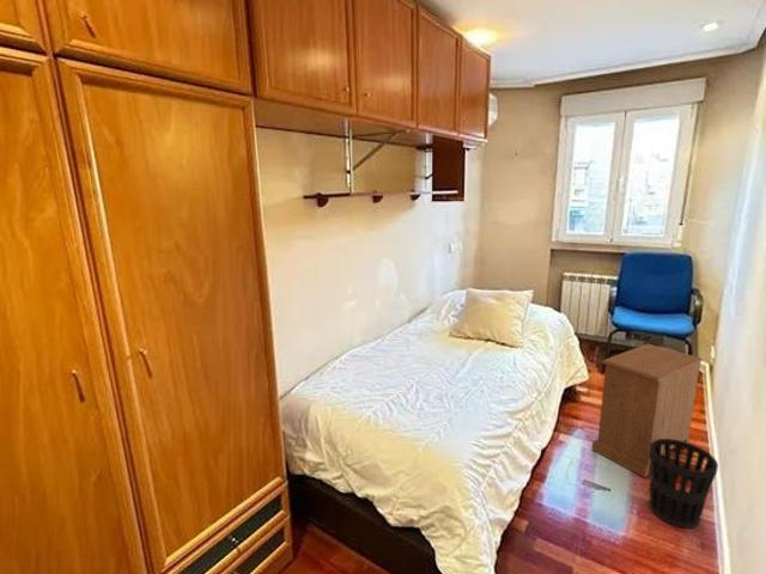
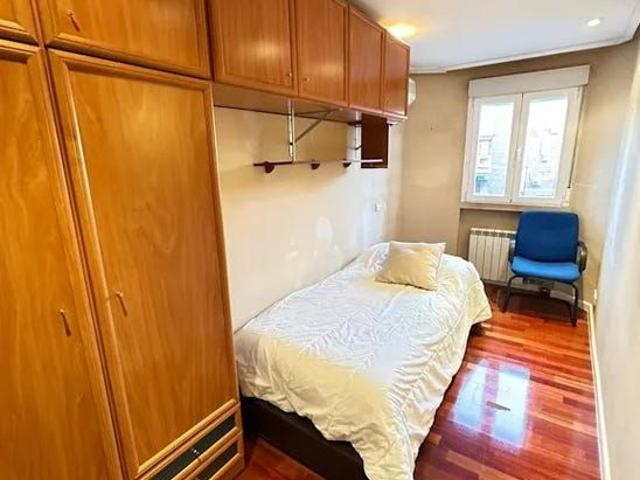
- wastebasket (680, 483)
- nightstand (645, 404)
